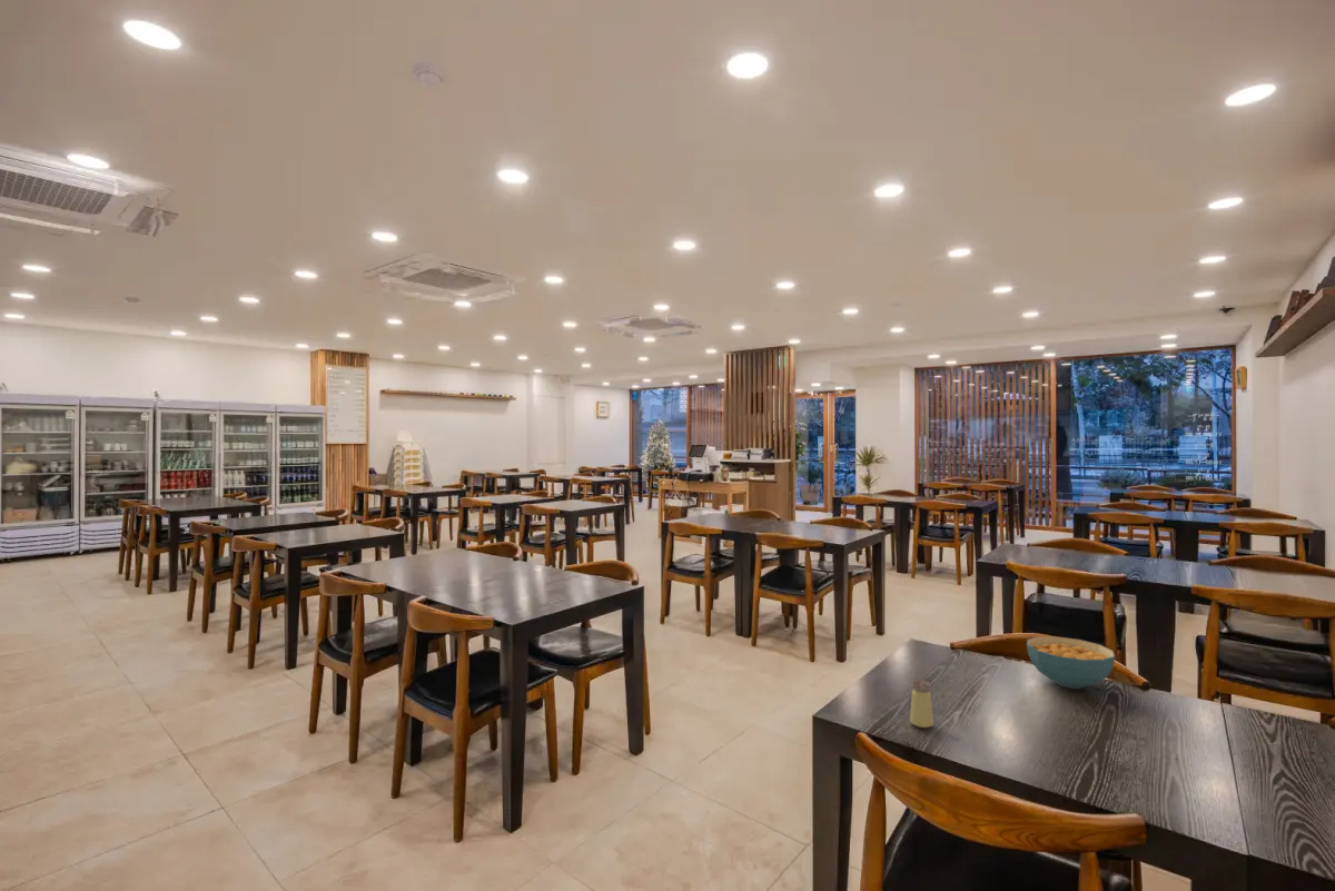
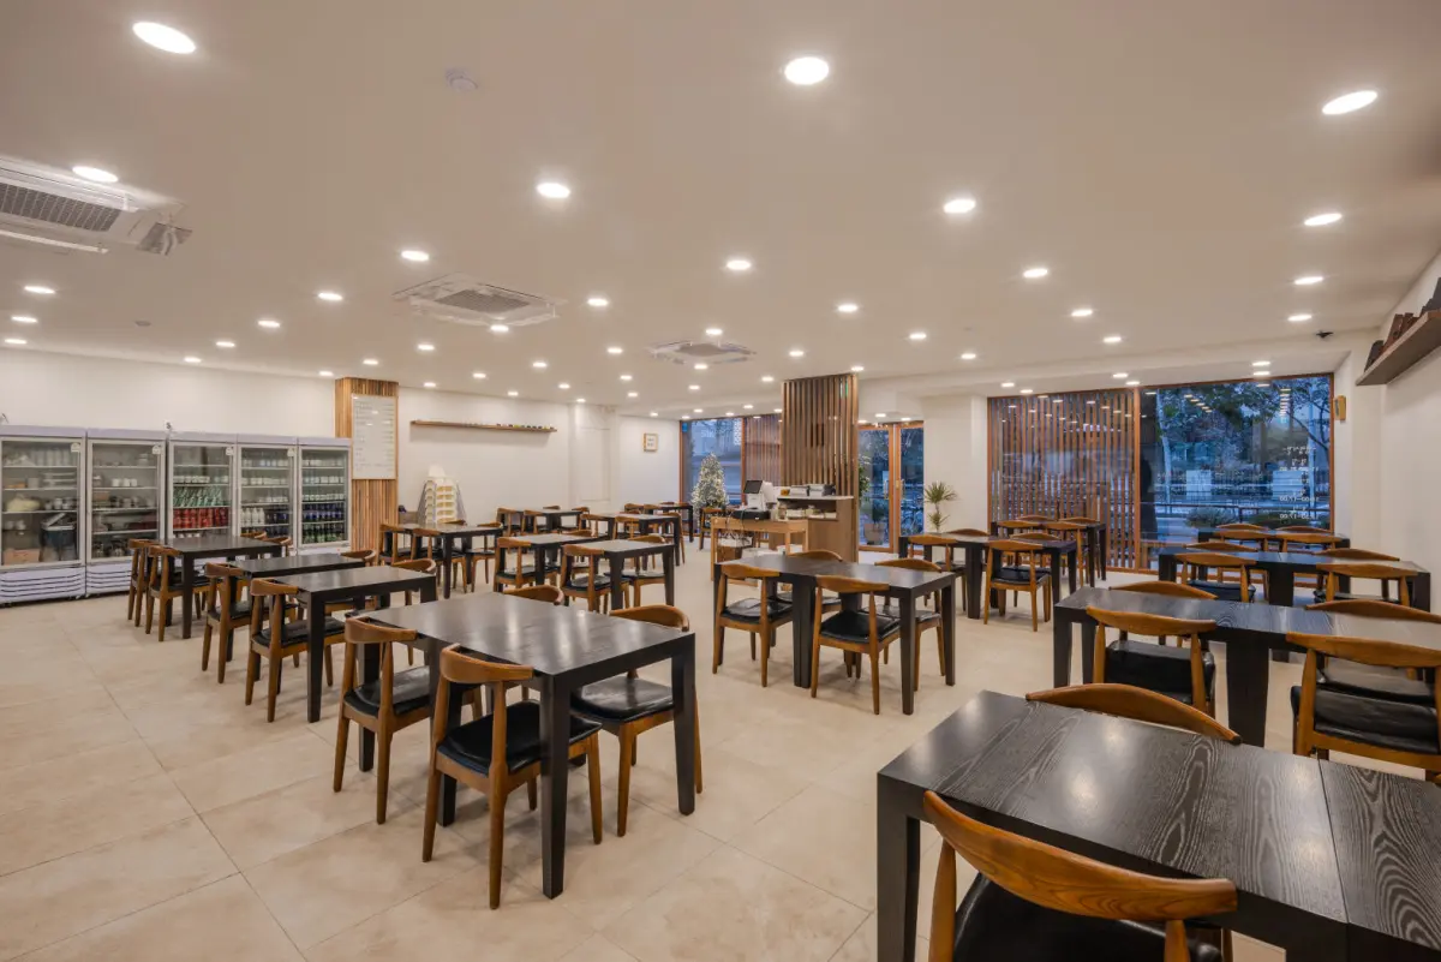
- cereal bowl (1069, 665)
- saltshaker (921, 702)
